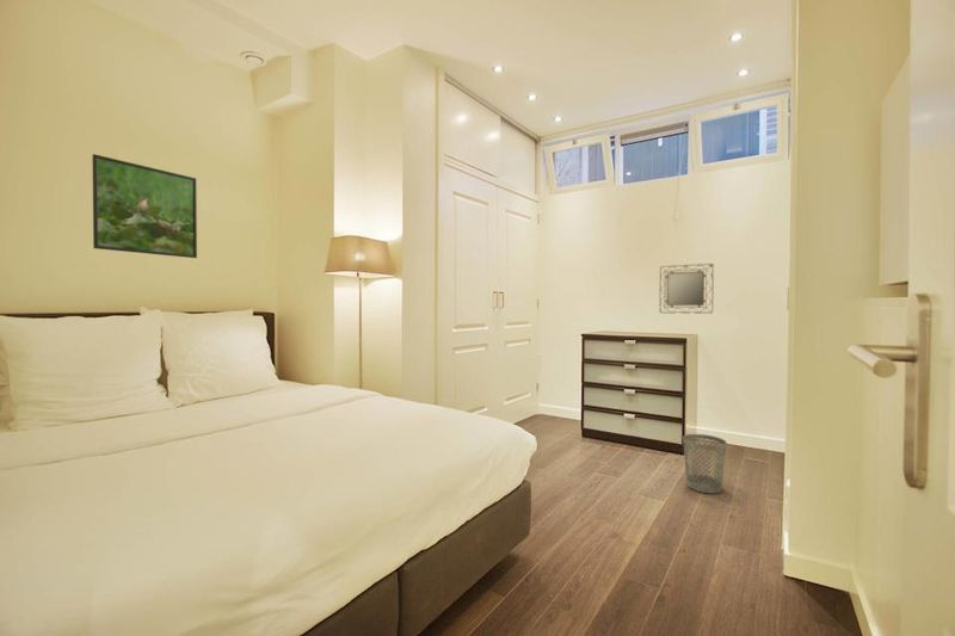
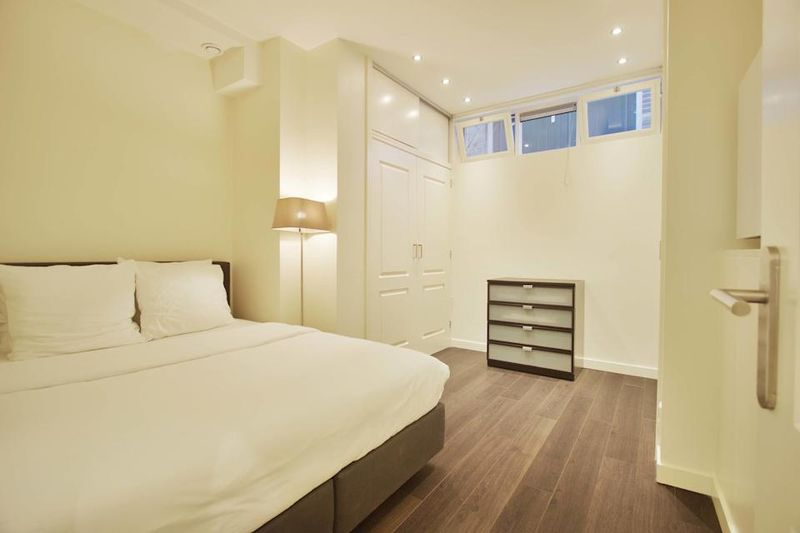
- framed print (148, 210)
- home mirror (685, 289)
- wastebasket (703, 463)
